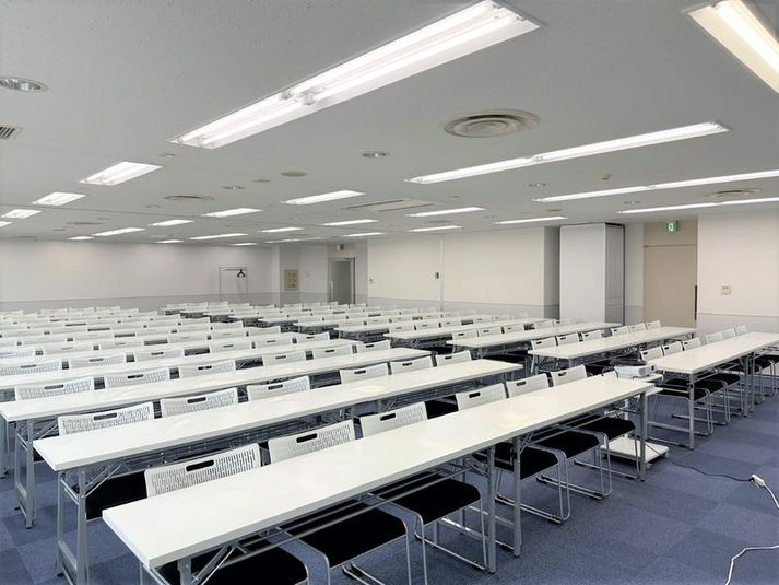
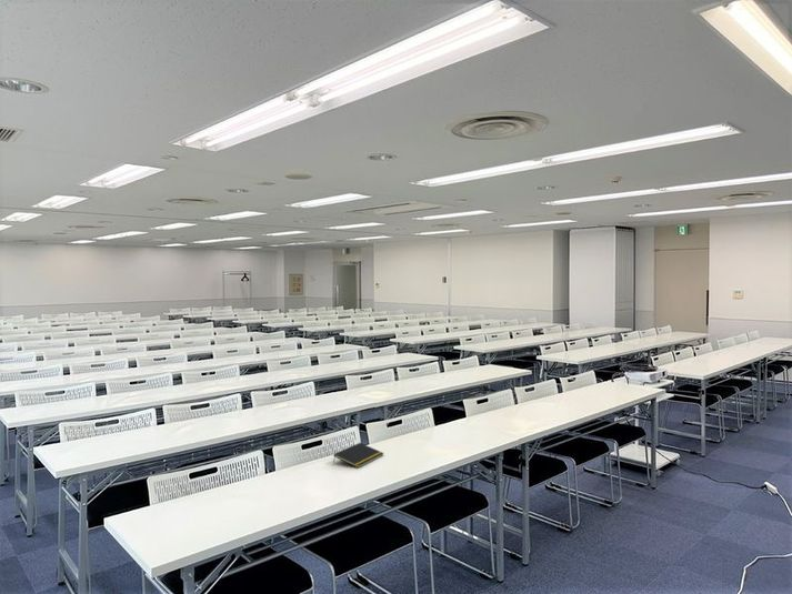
+ notepad (359, 454)
